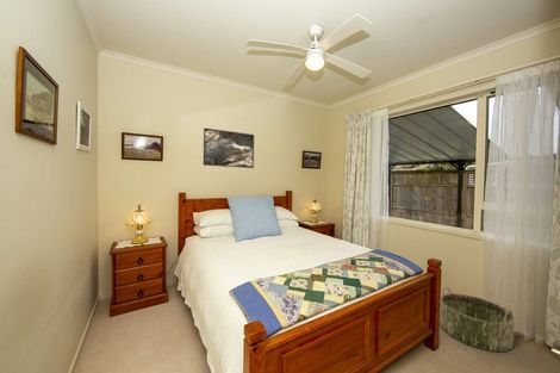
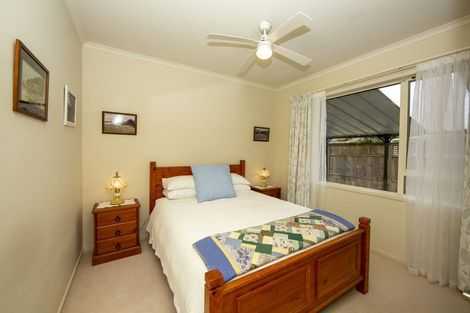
- basket (474, 315)
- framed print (230, 149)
